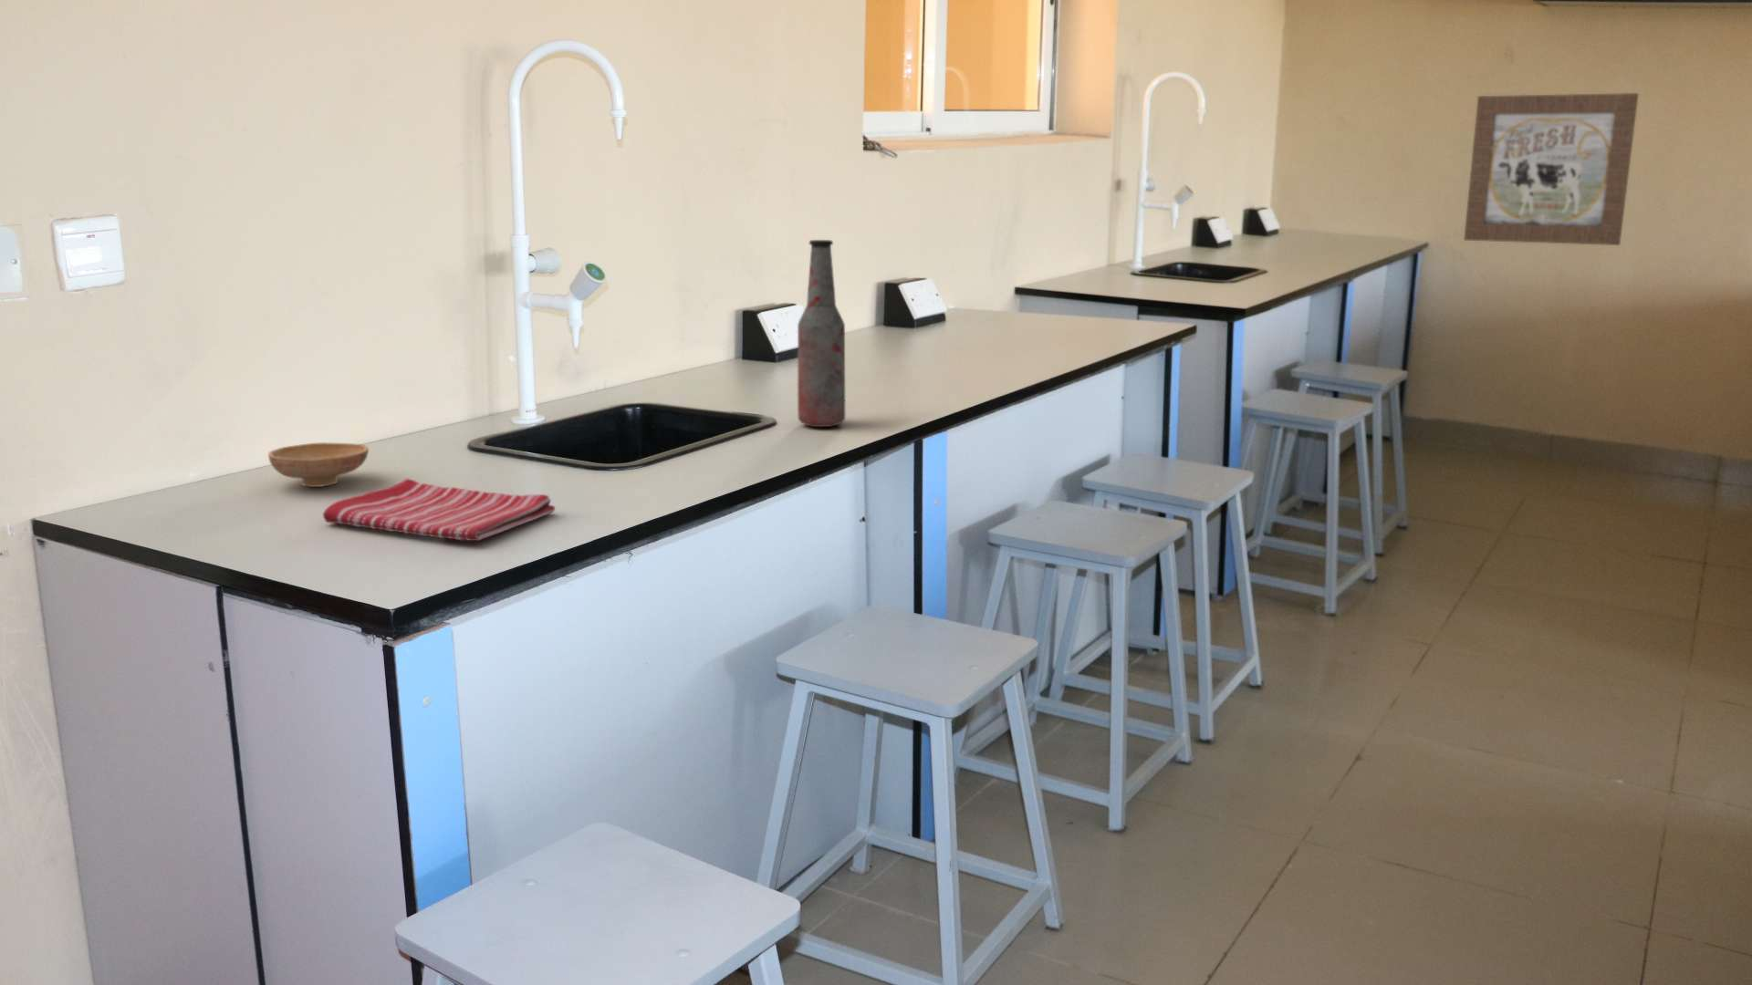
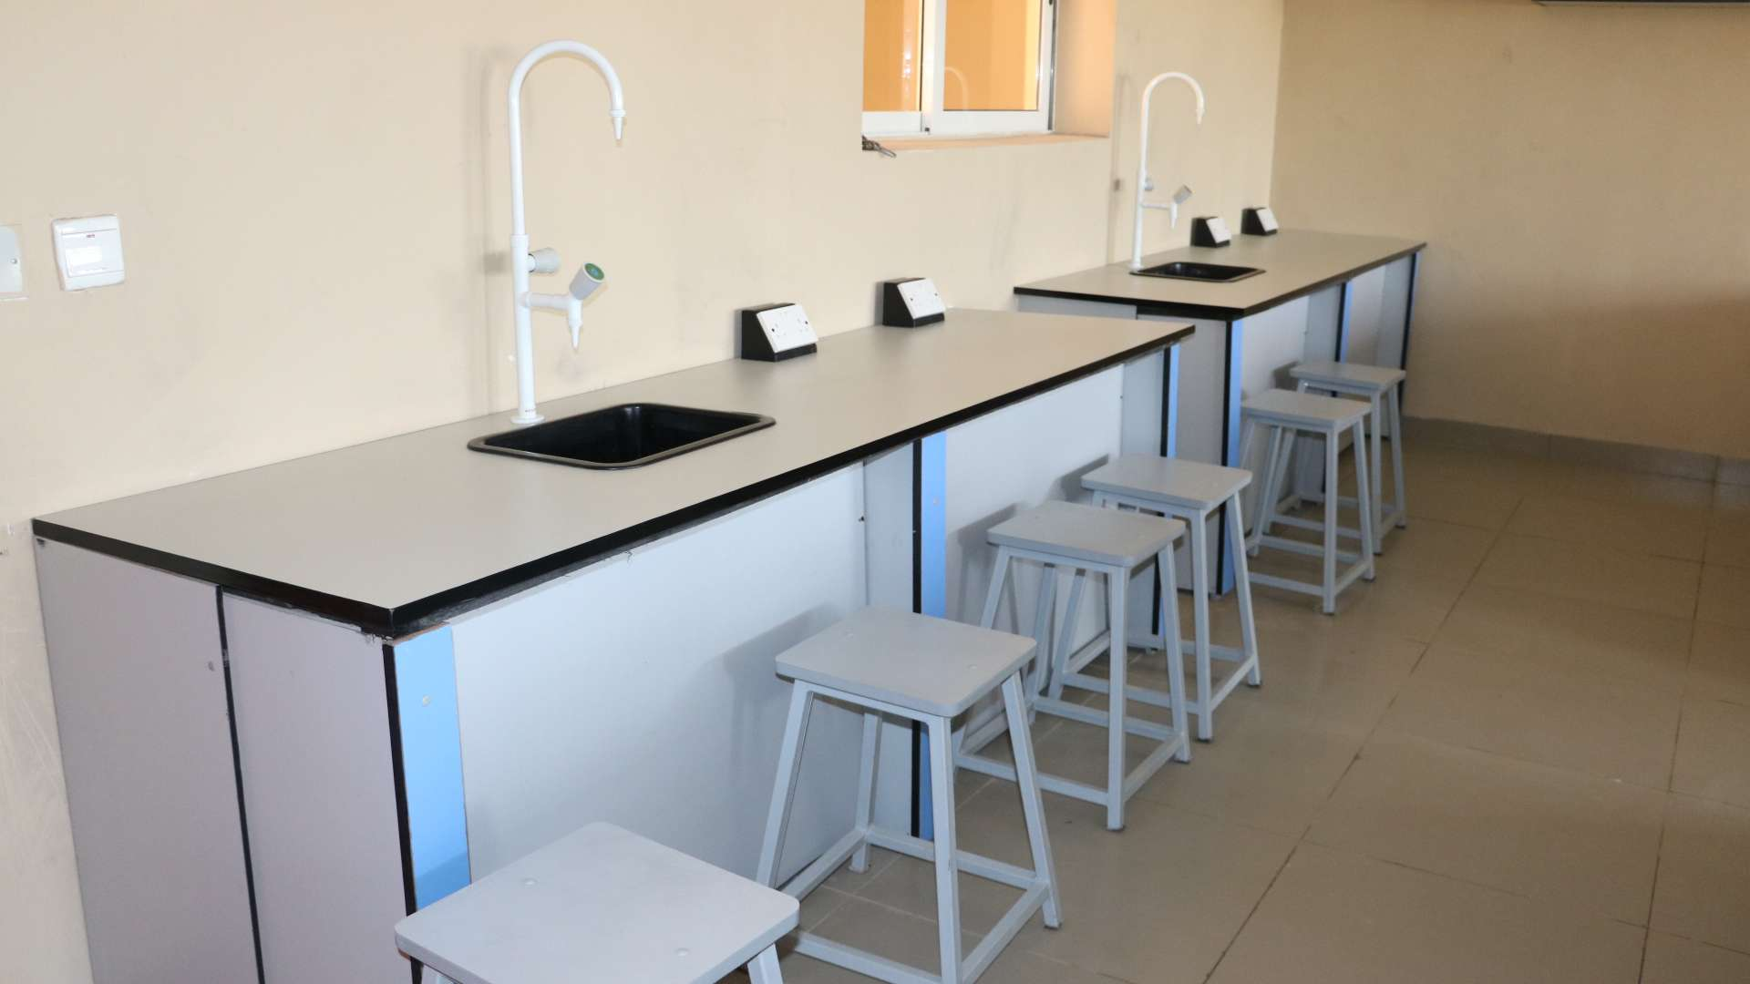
- bottle (821, 333)
- bowl (319, 465)
- wall art (1547, 168)
- dish towel (439, 508)
